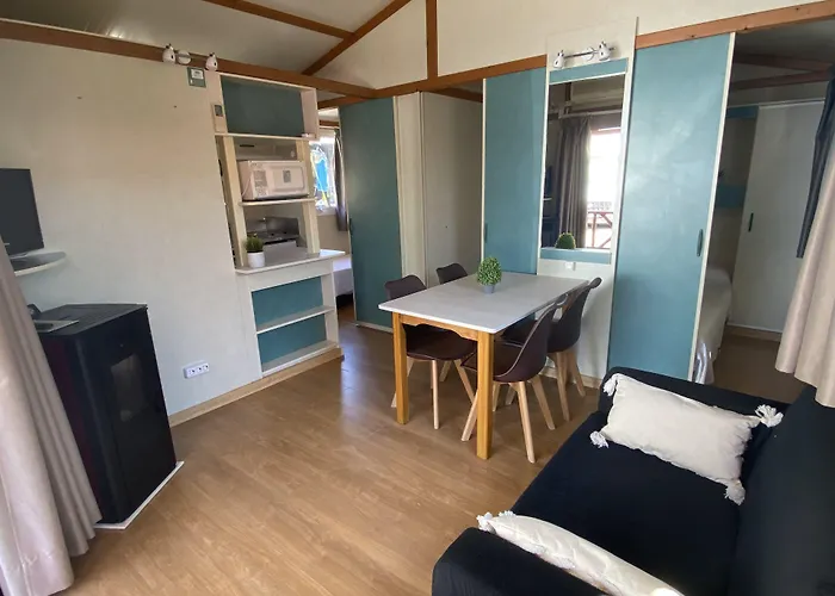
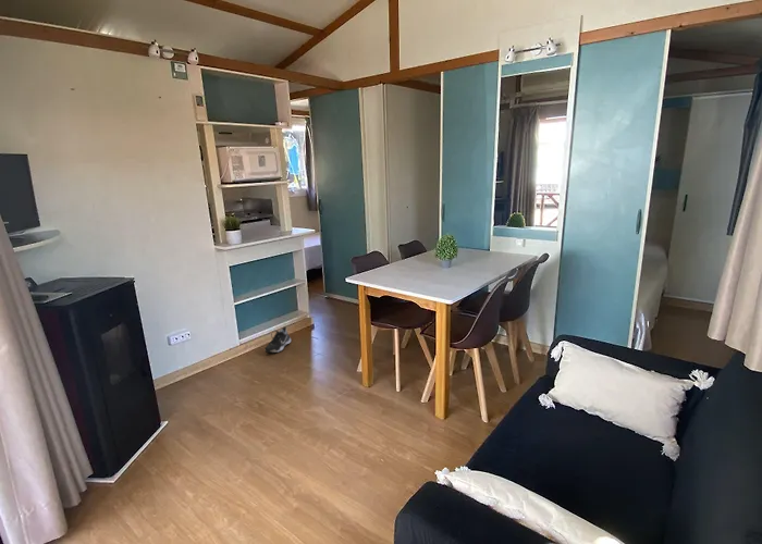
+ shoe (278, 339)
